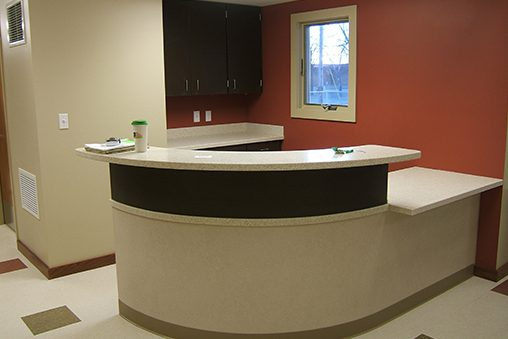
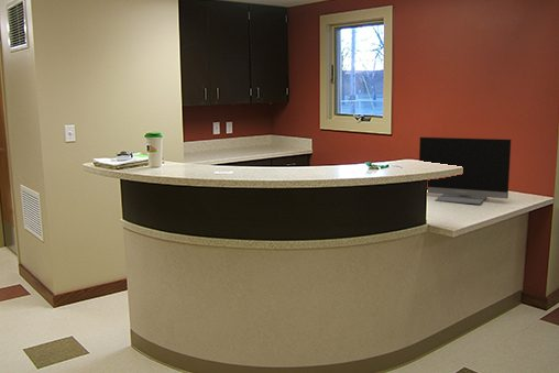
+ monitor (463, 168)
